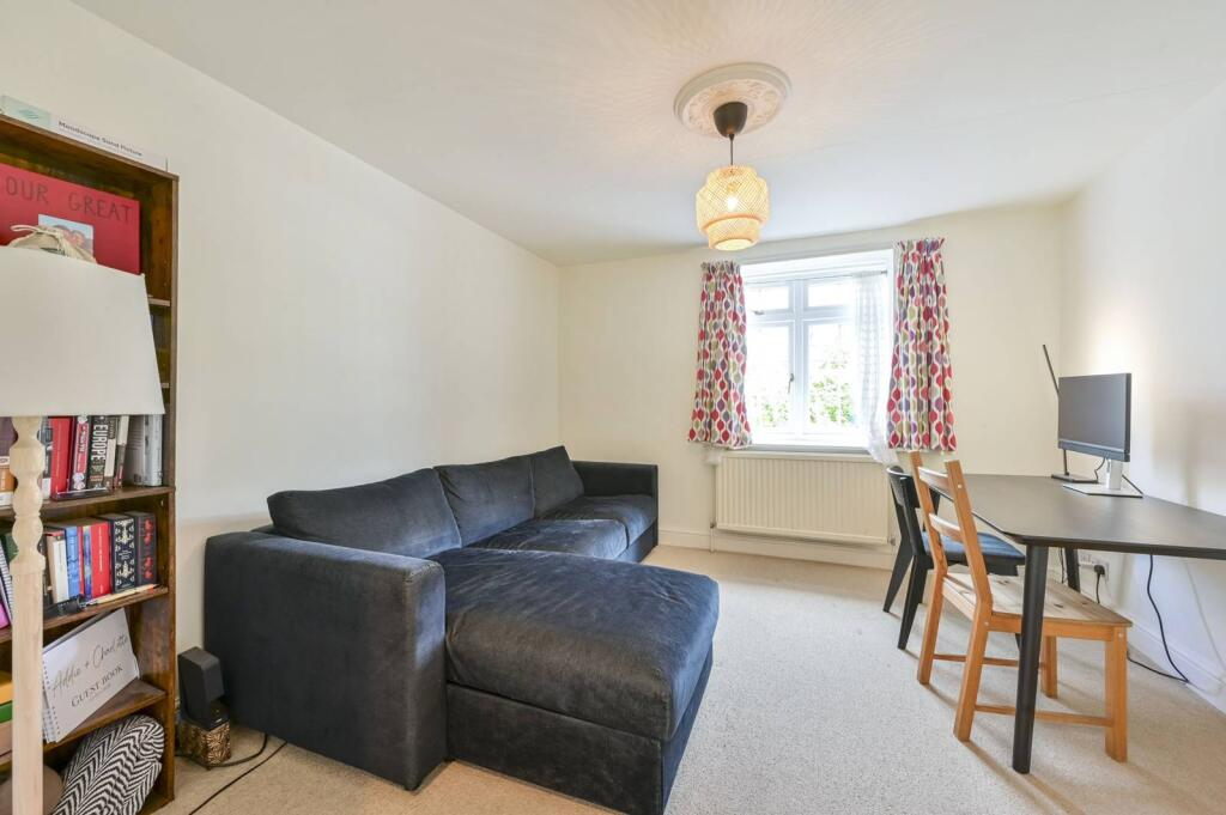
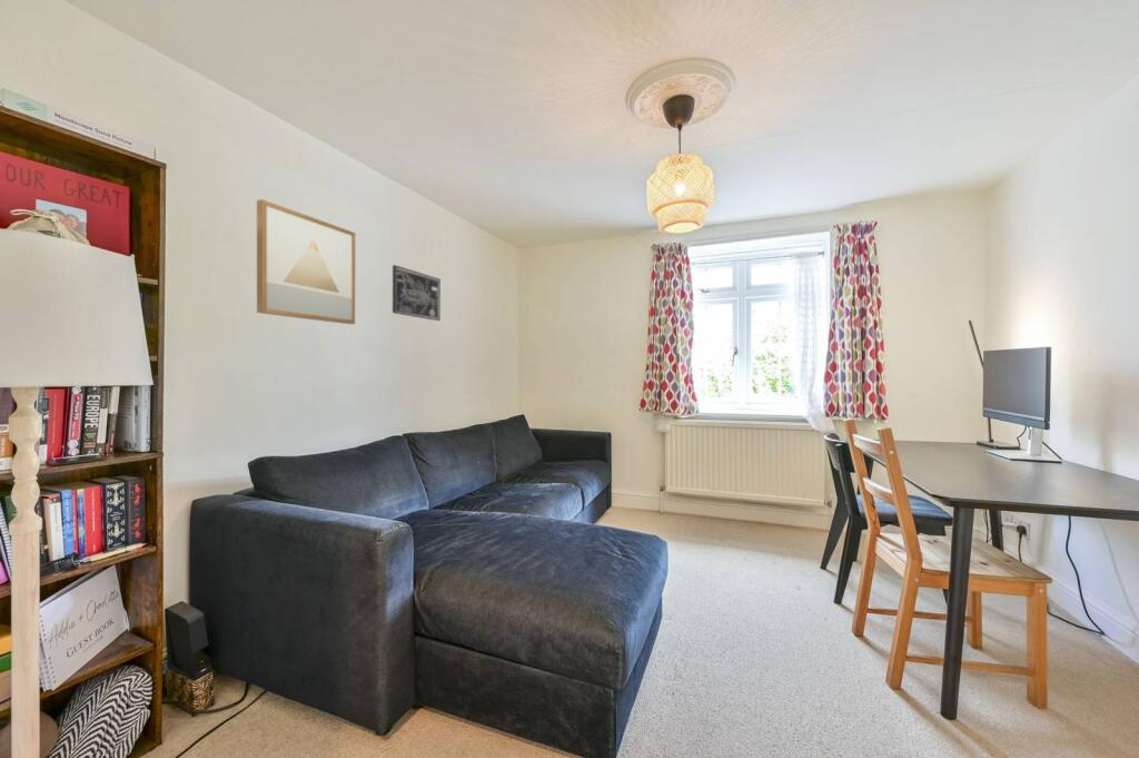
+ wall art (310, 268)
+ wall art (417, 294)
